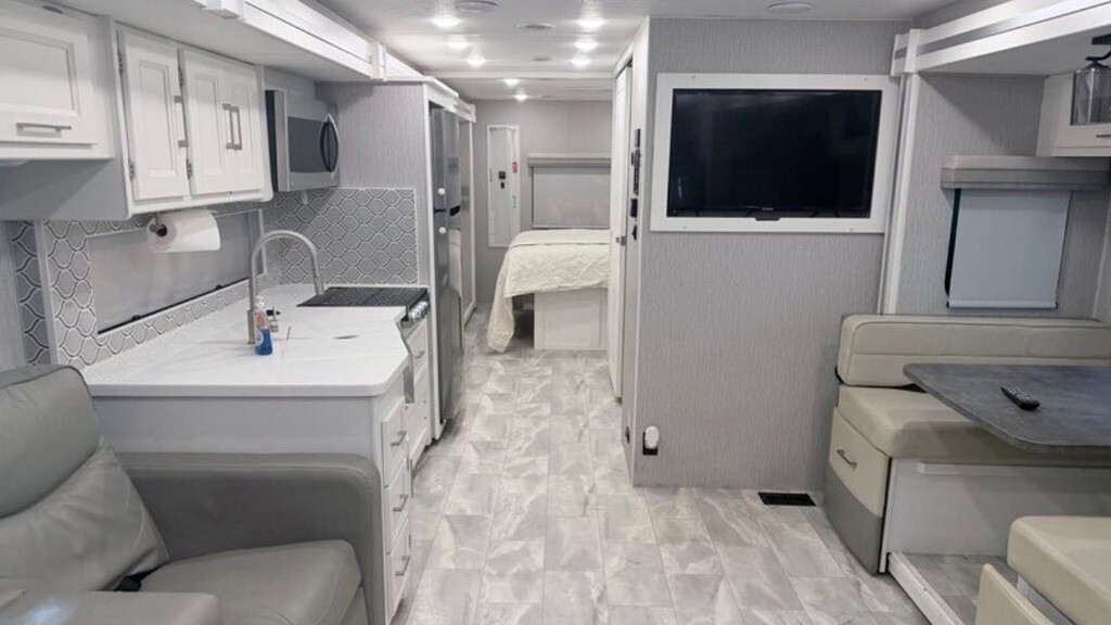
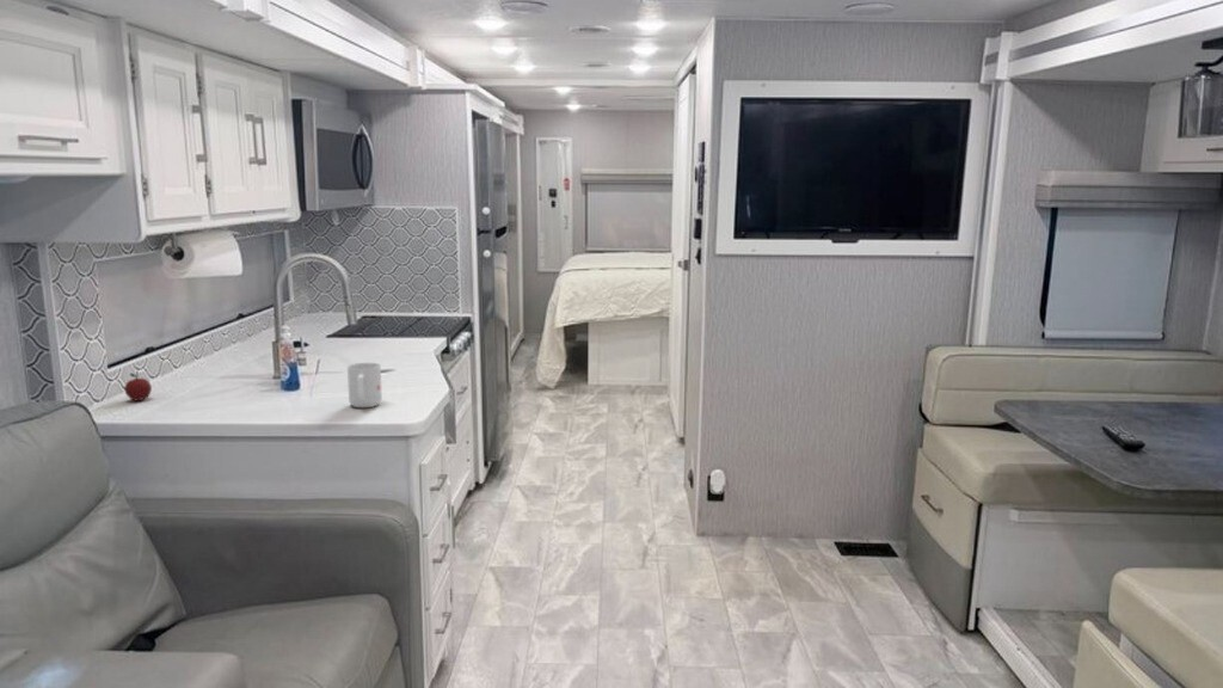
+ mug (363, 386)
+ apple (137, 386)
